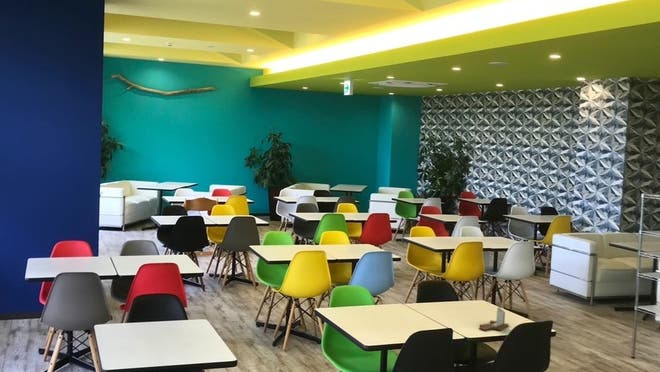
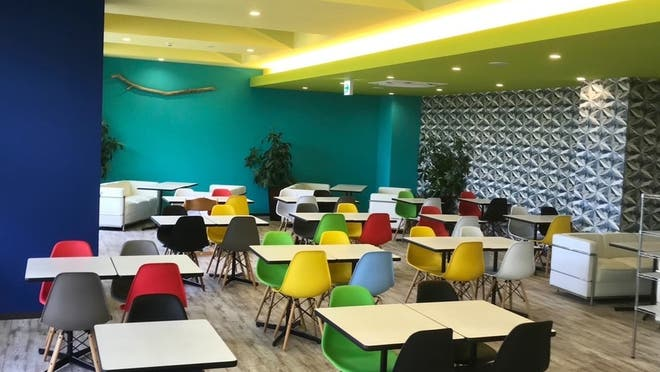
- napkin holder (491, 320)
